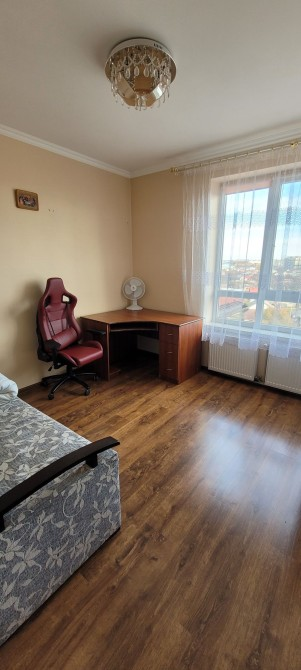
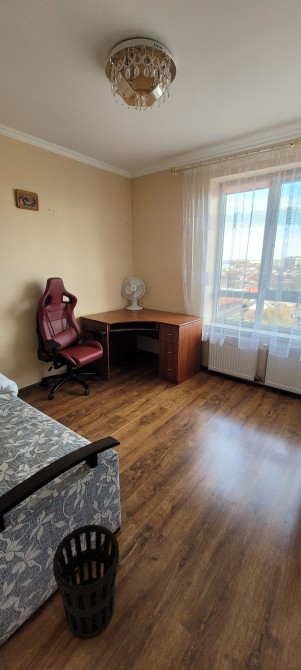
+ wastebasket (88, 581)
